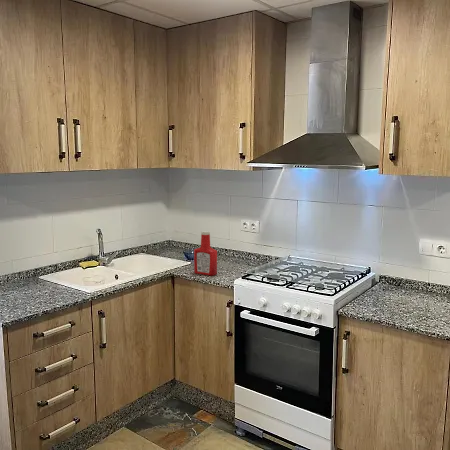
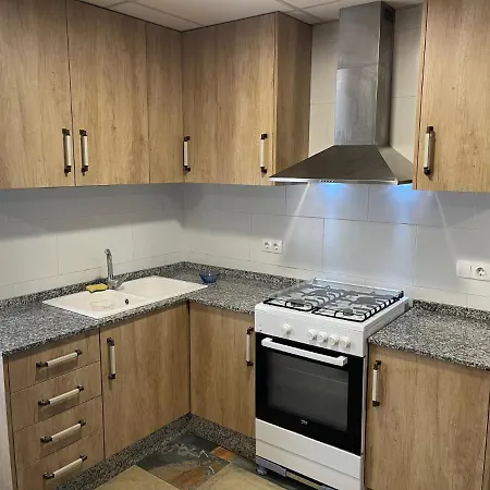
- soap bottle (205, 252)
